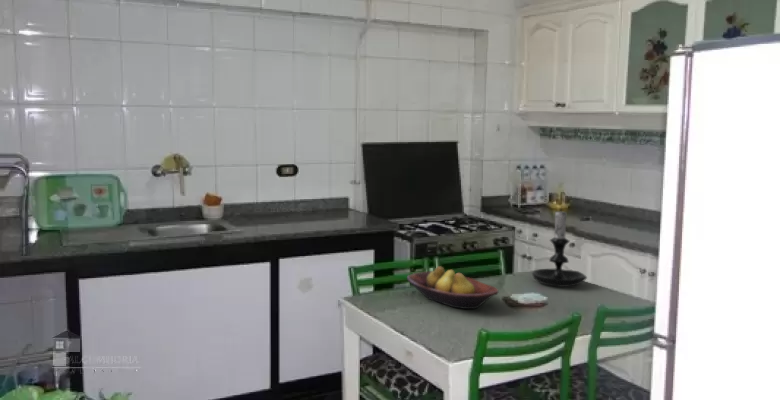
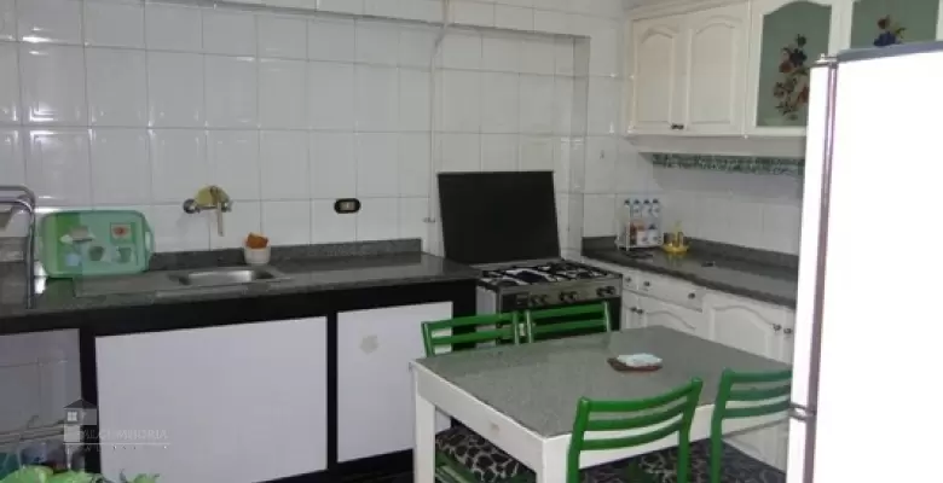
- fruit bowl (450, 284)
- candle holder (561, 245)
